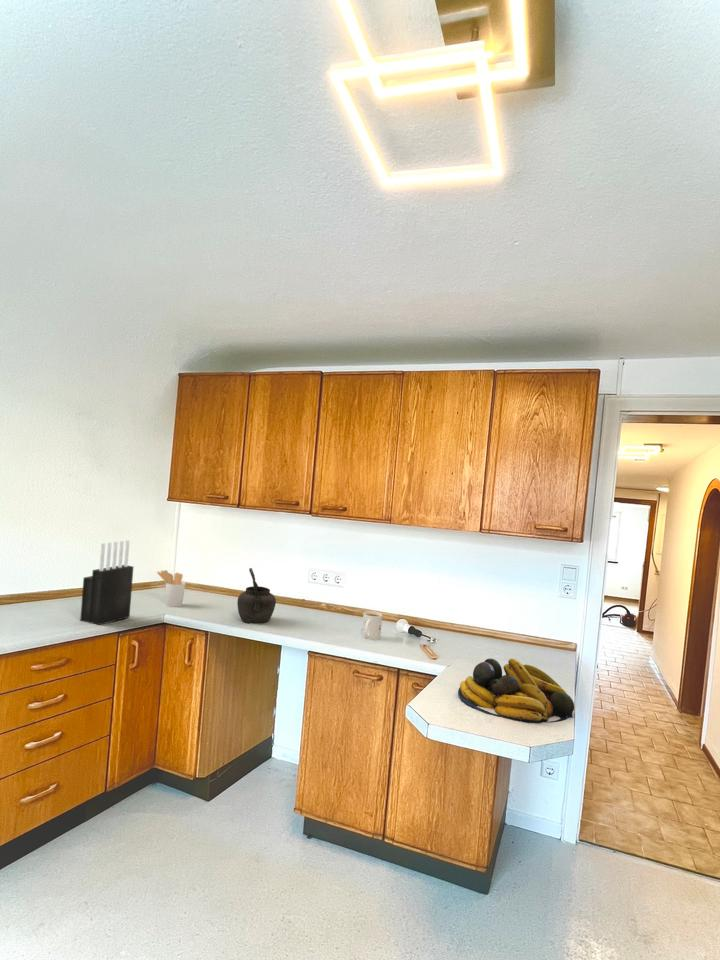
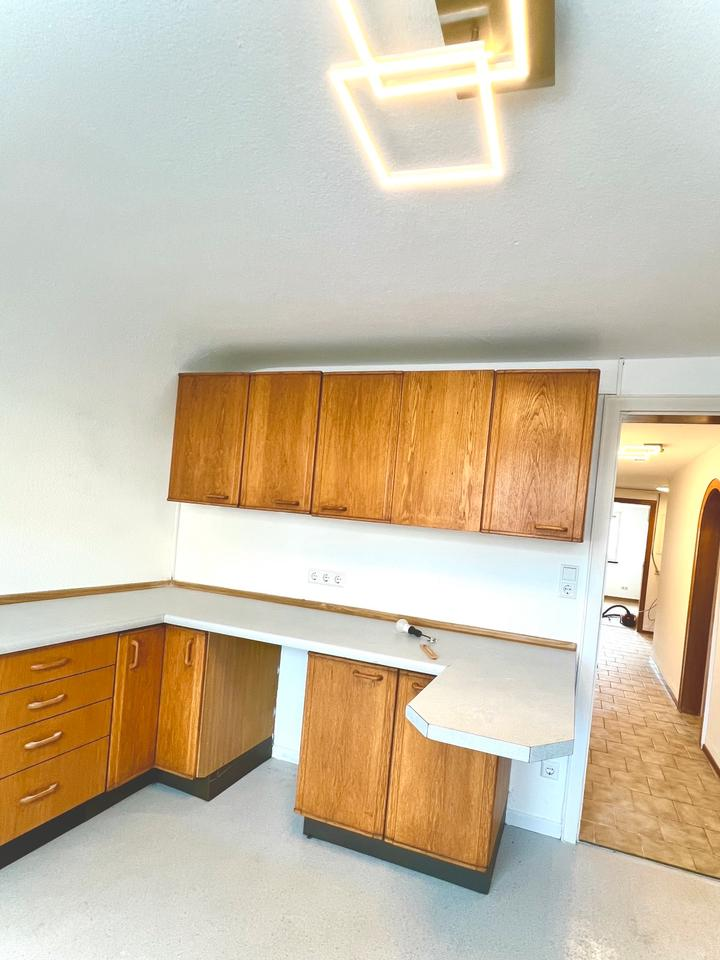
- mug (370, 626)
- kettle (255, 595)
- knife block (106, 579)
- utensil holder (170, 587)
- fruit bowl (515, 683)
